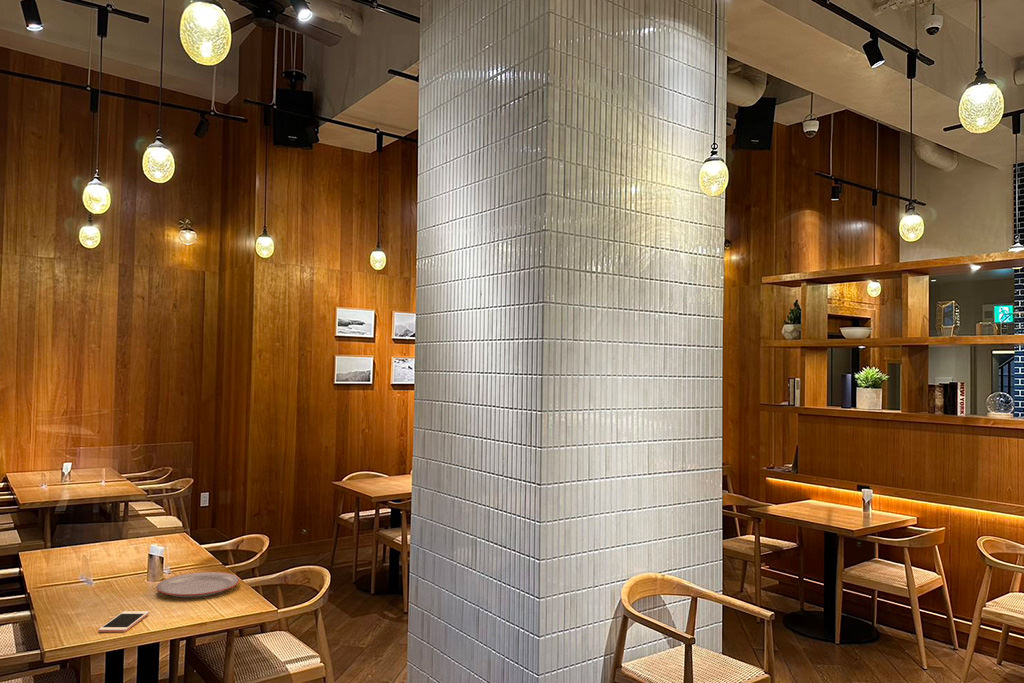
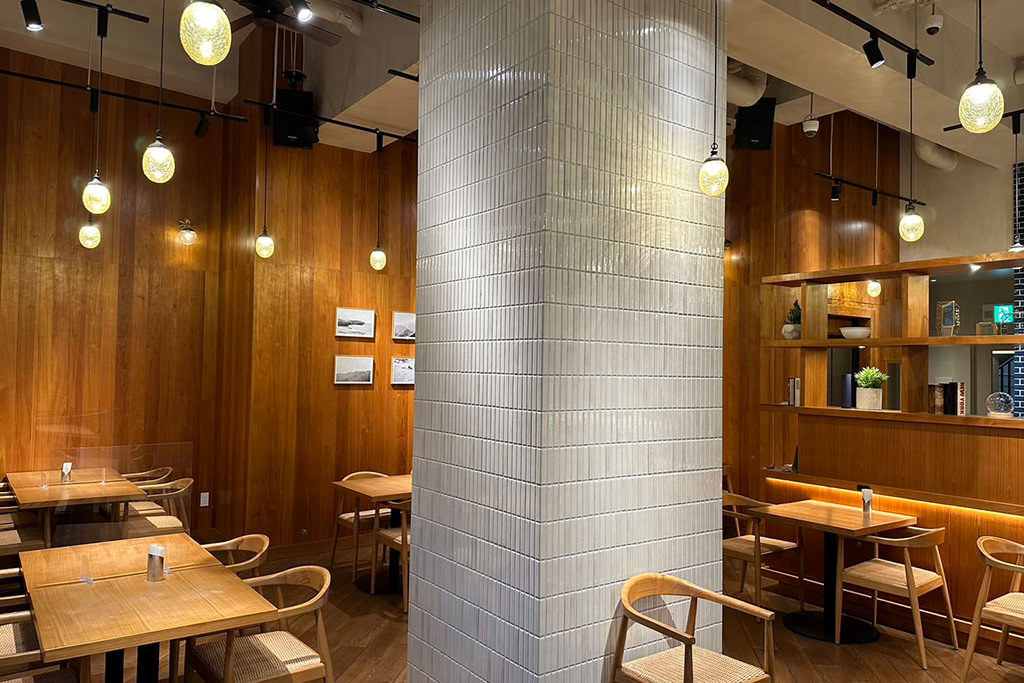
- cell phone (124, 621)
- plate (198, 585)
